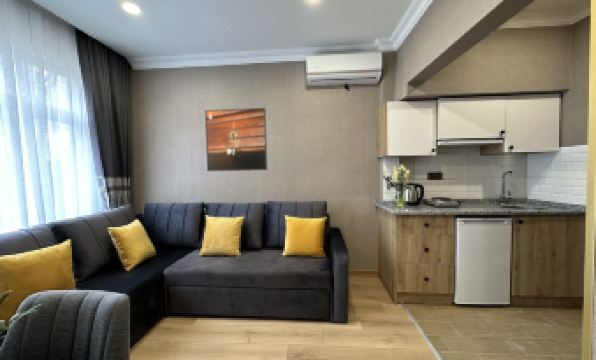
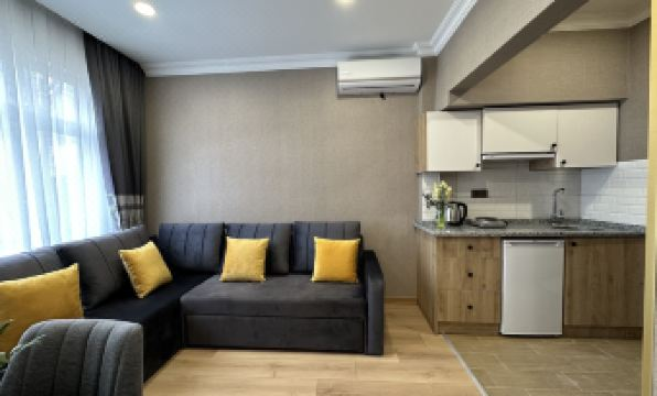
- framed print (236, 140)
